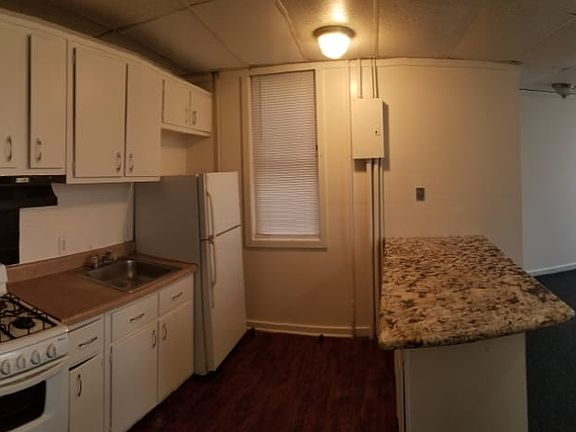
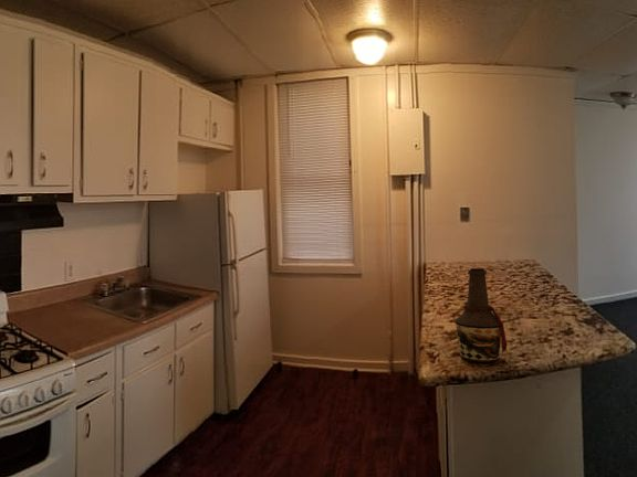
+ bottle (480, 312)
